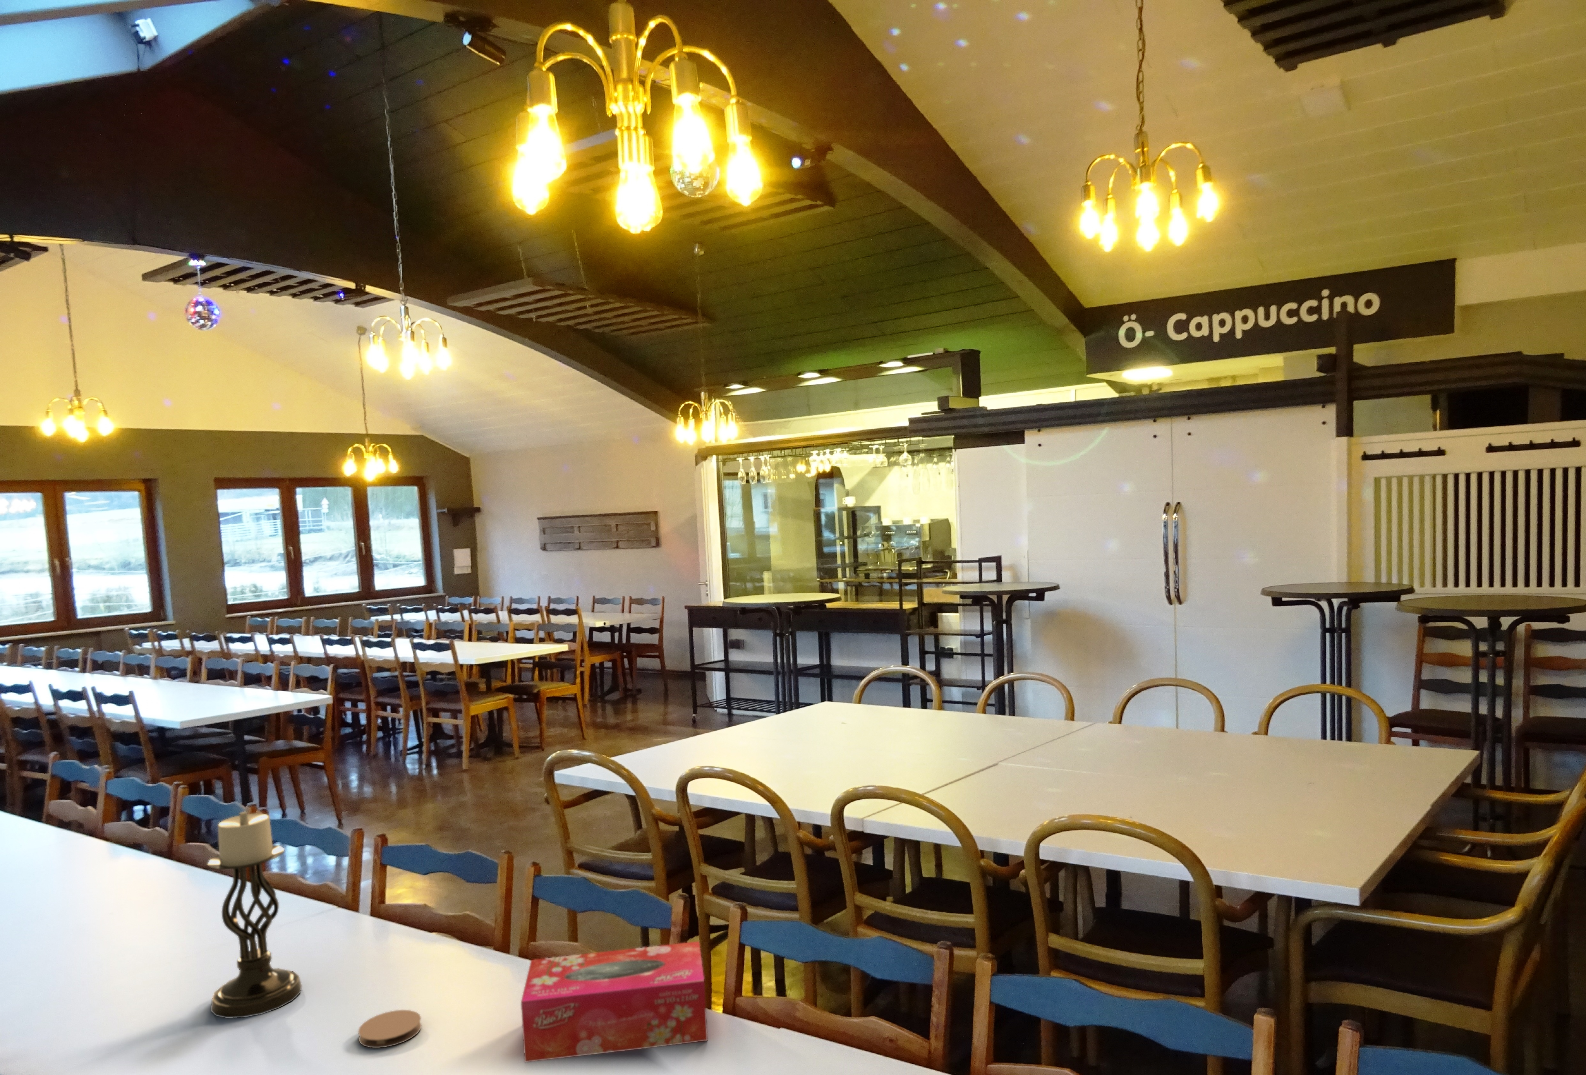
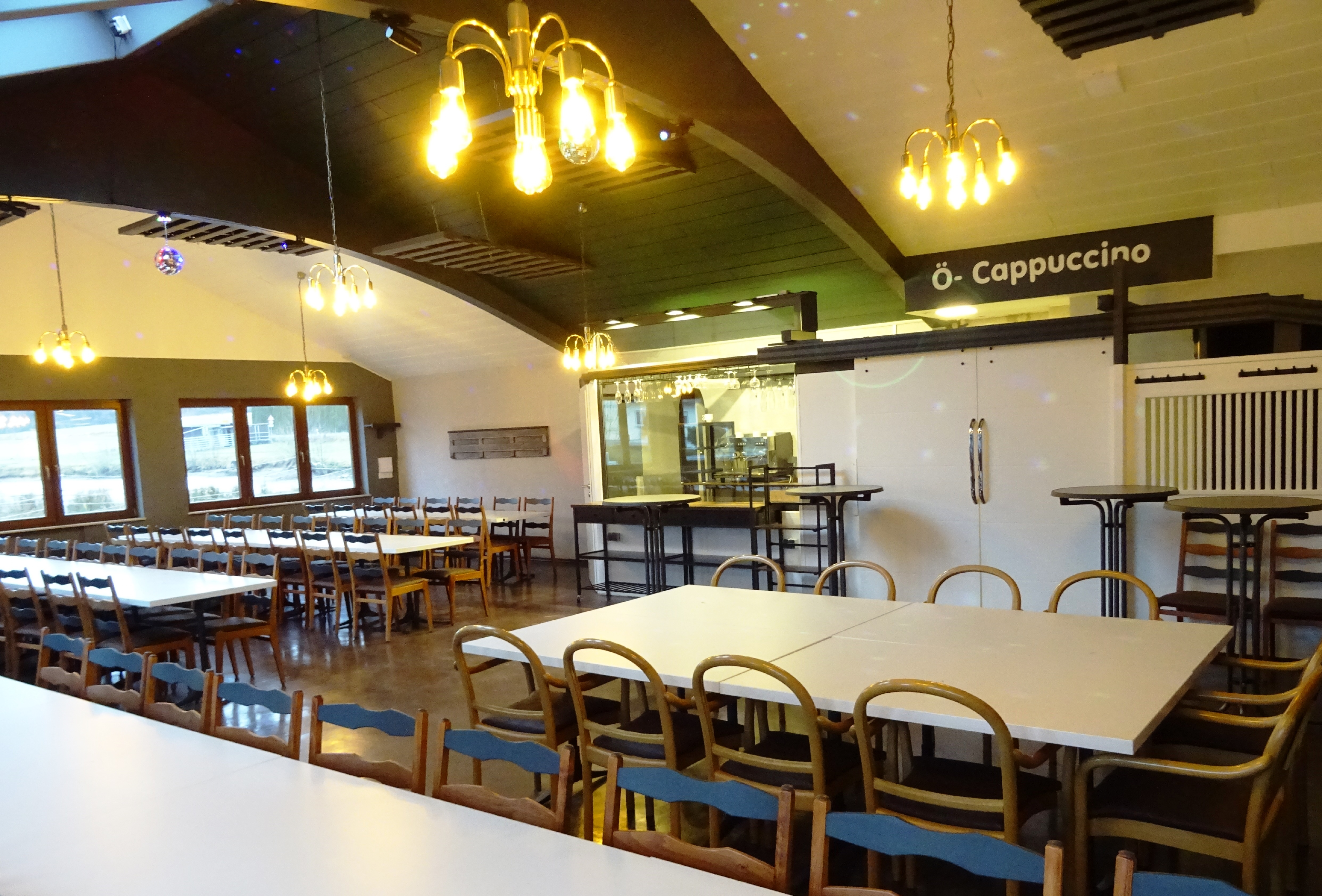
- candle holder (251, 906)
- tissue box (617, 998)
- coaster (390, 1028)
